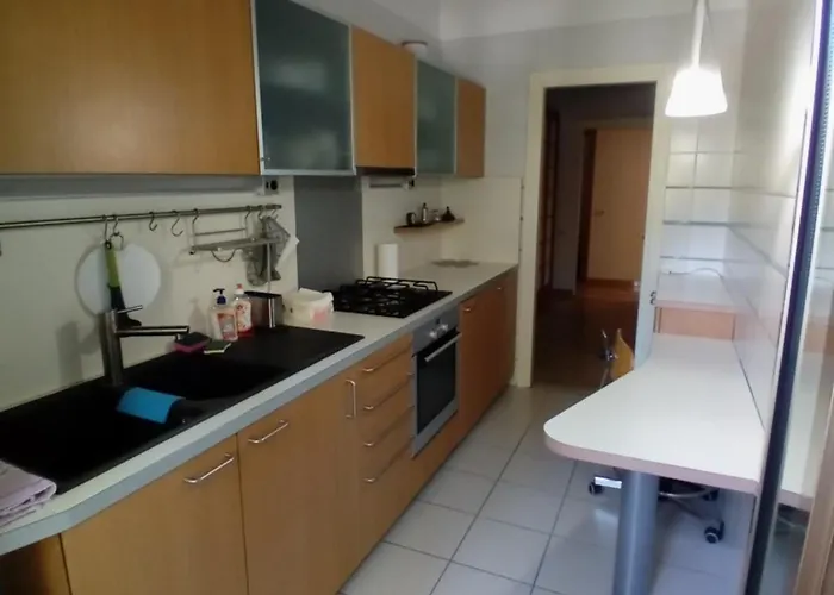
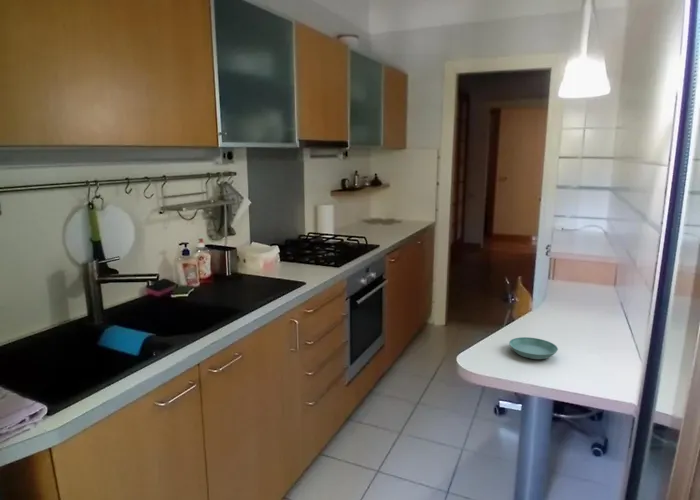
+ saucer (532, 349)
